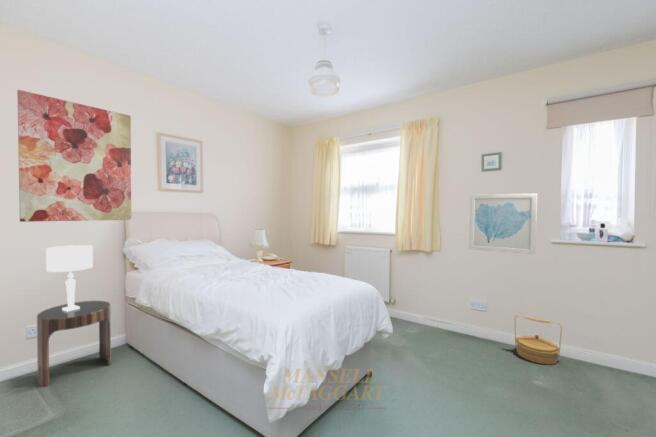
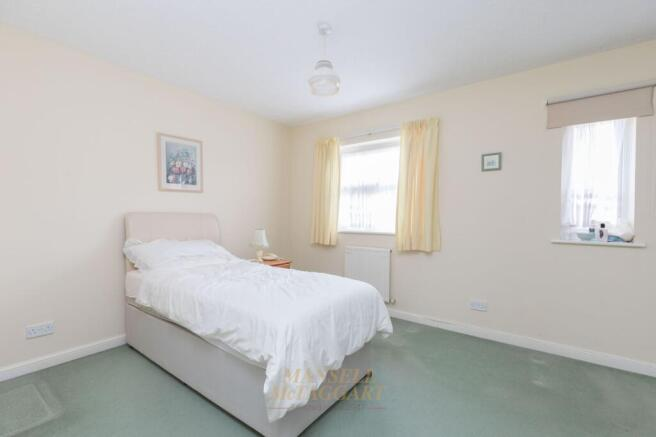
- basket (536, 337)
- wall art (81, 162)
- wall art (501, 222)
- side table (73, 328)
- table lamp (70, 278)
